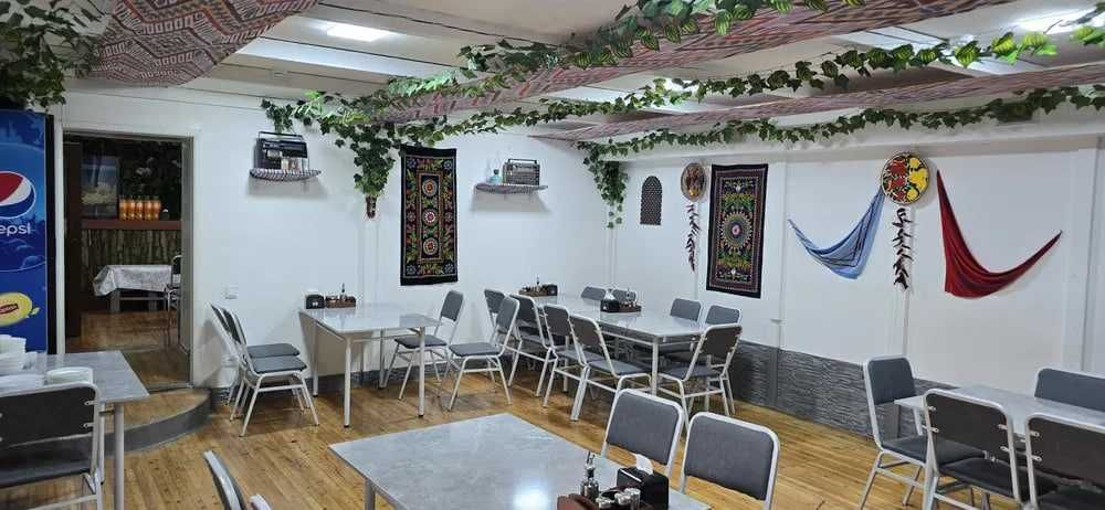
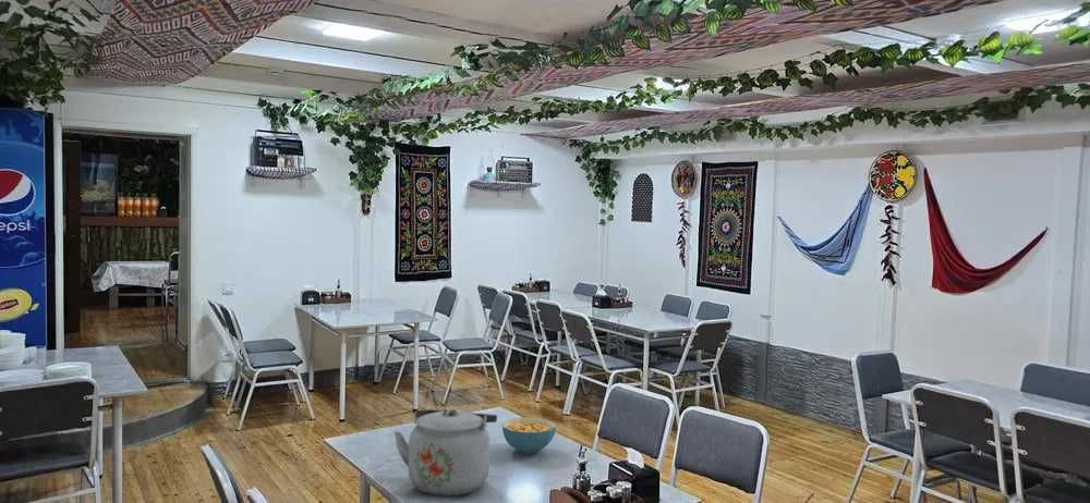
+ kettle (441, 445)
+ cereal bowl (528, 438)
